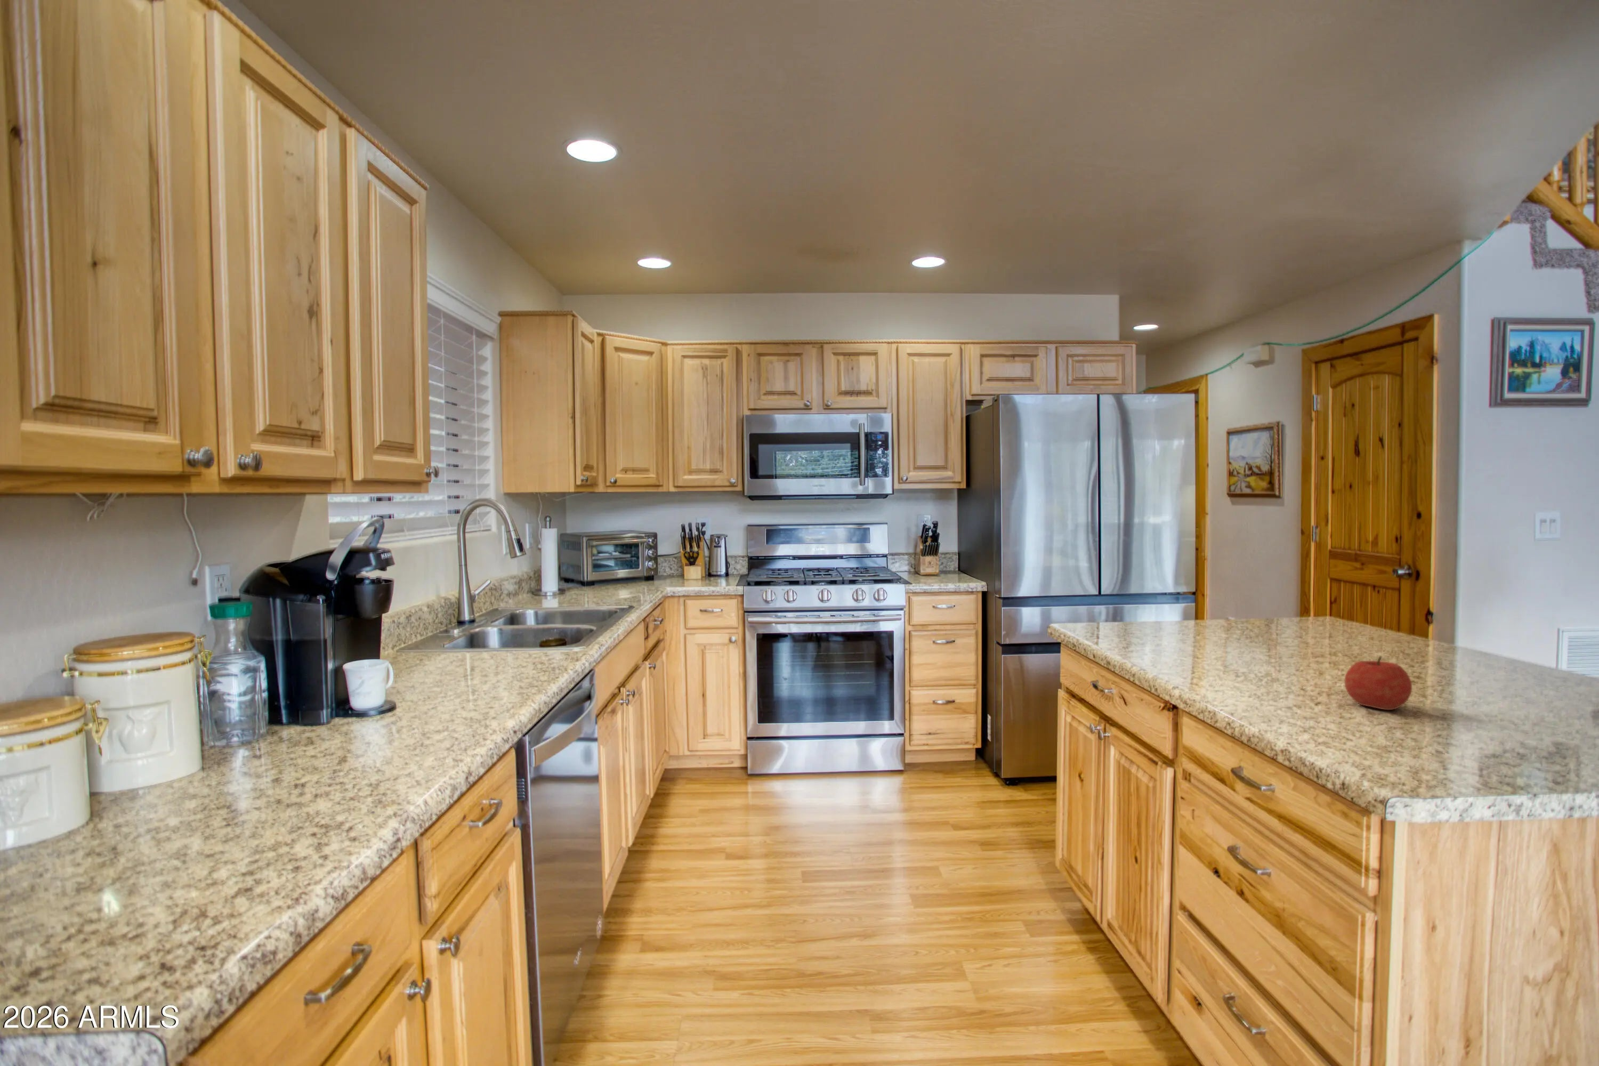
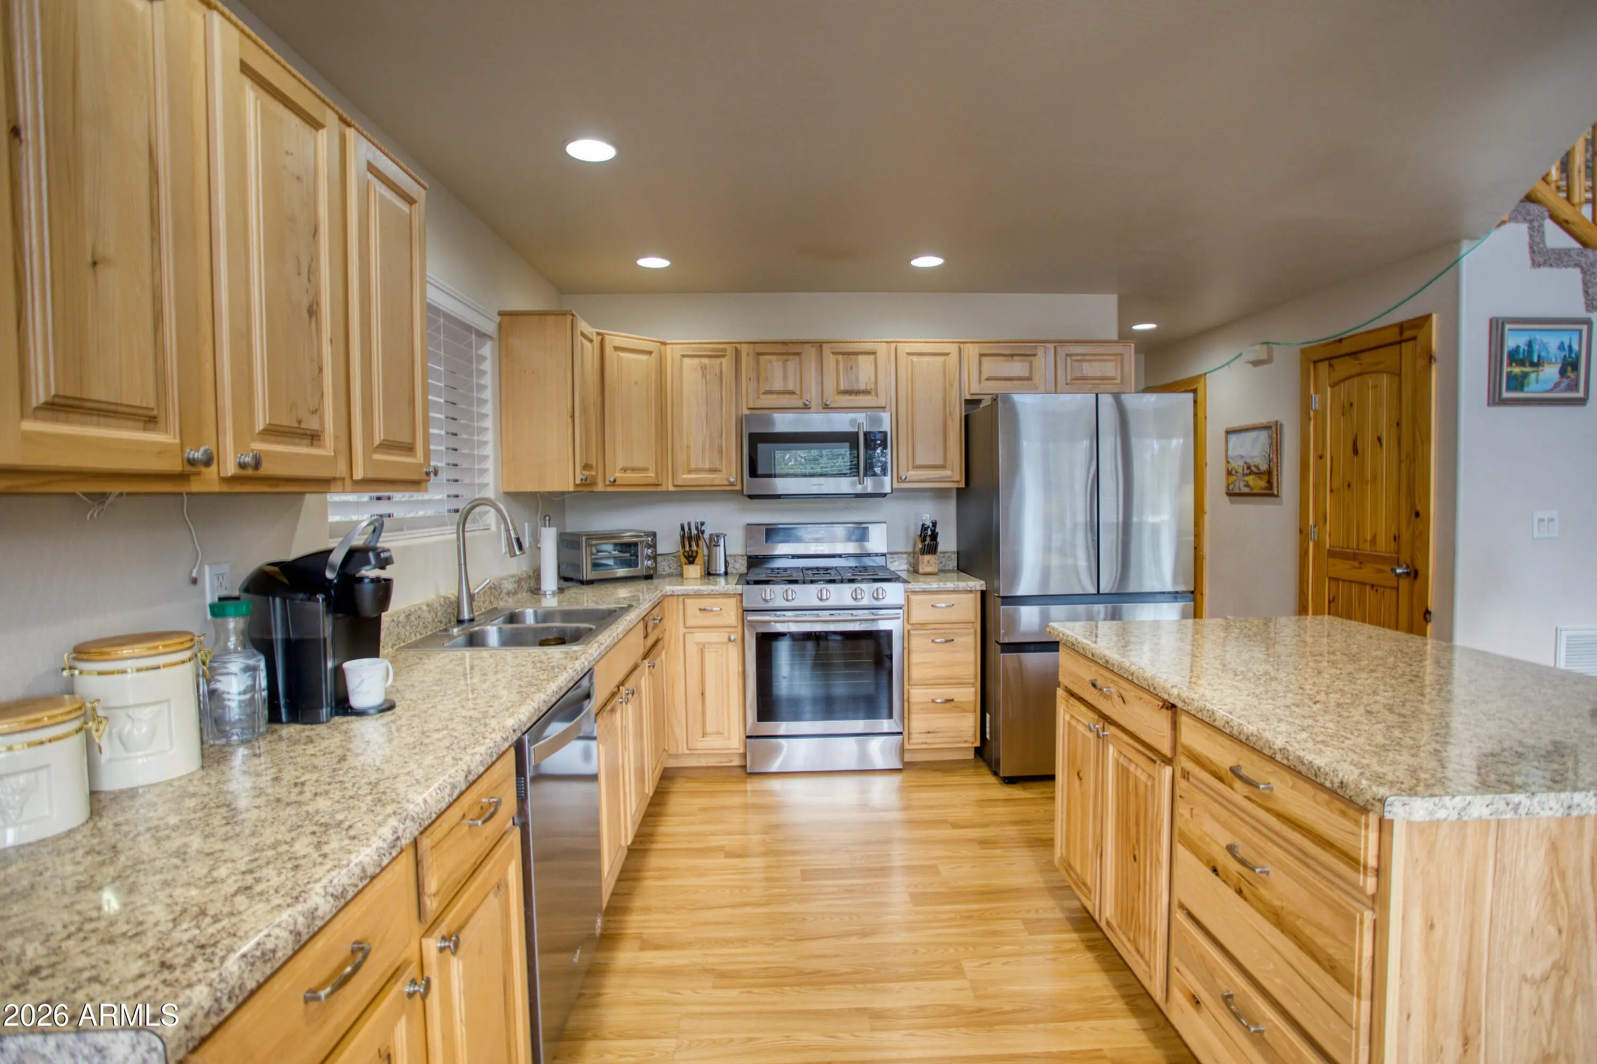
- fruit (1379, 681)
